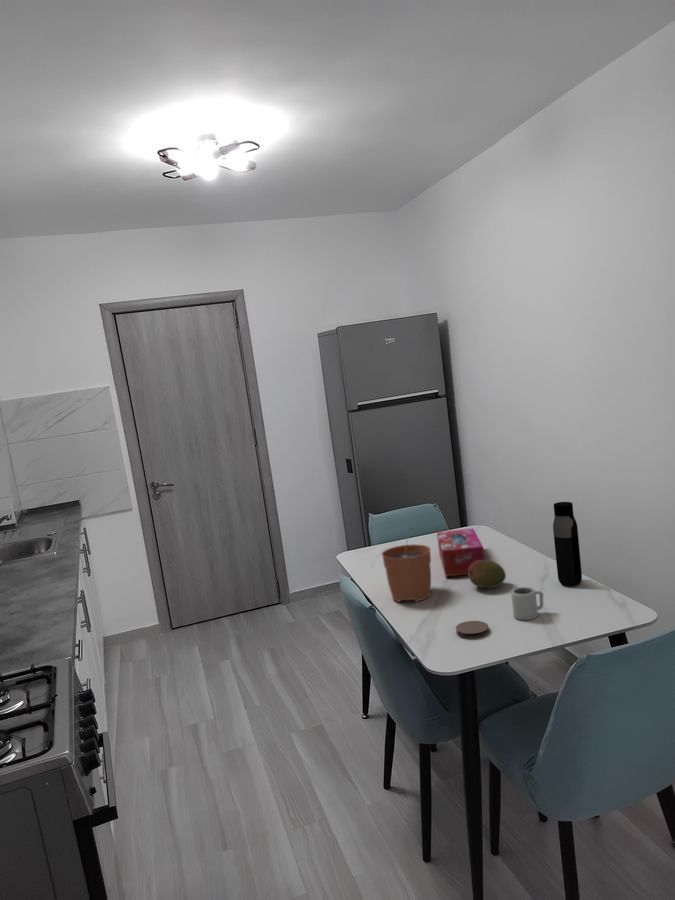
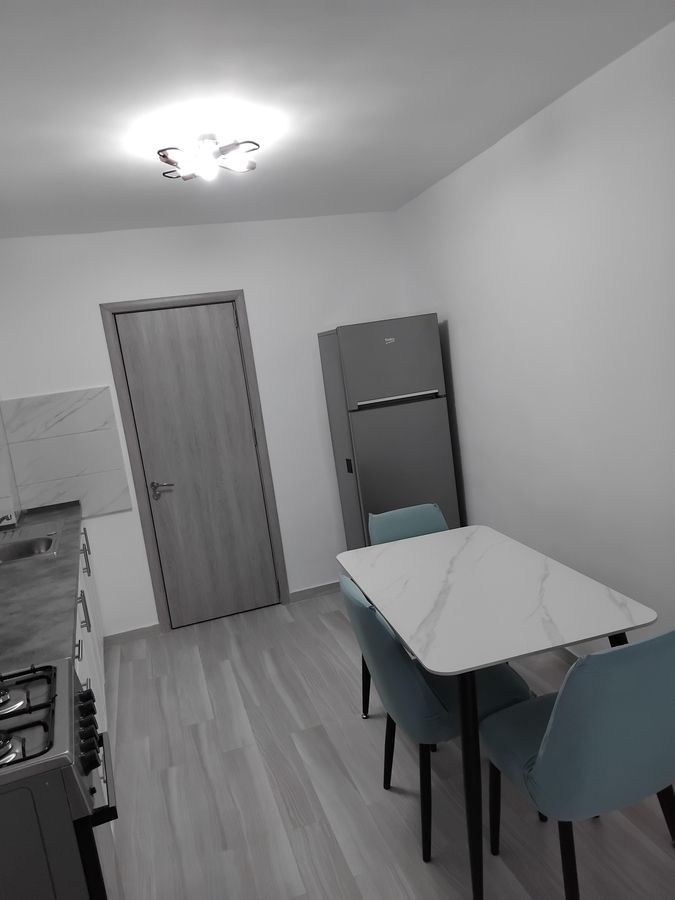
- fruit (486, 573)
- plant pot (407, 562)
- cup (528, 602)
- tissue box (460, 551)
- water bottle (566, 543)
- coaster (472, 629)
